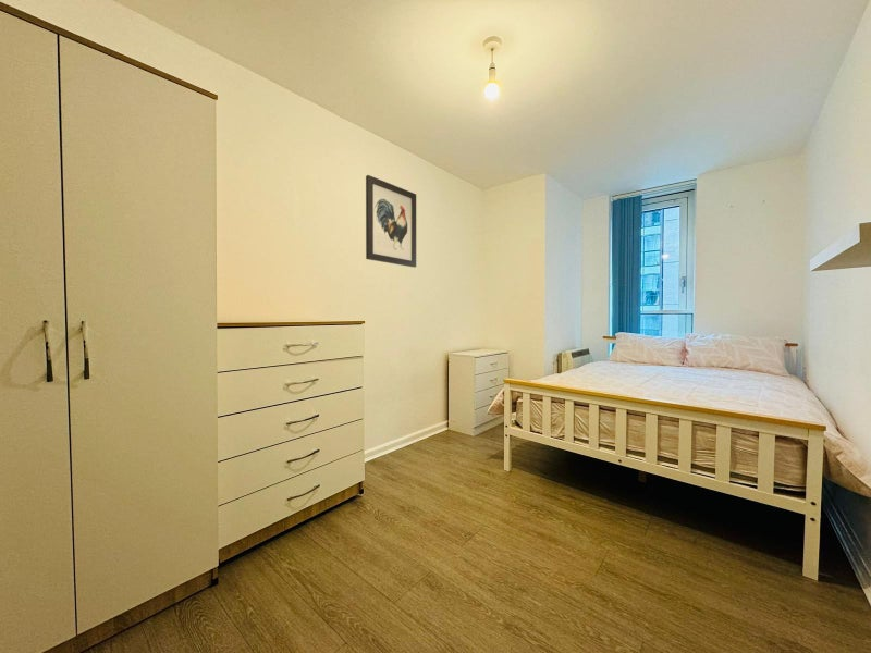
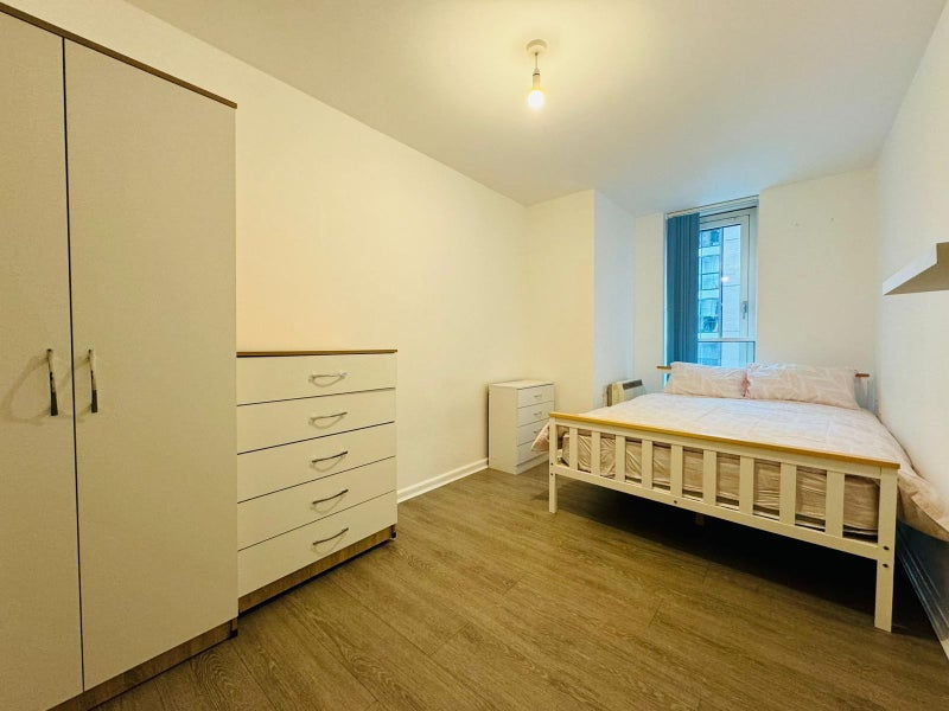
- wall art (392, 224)
